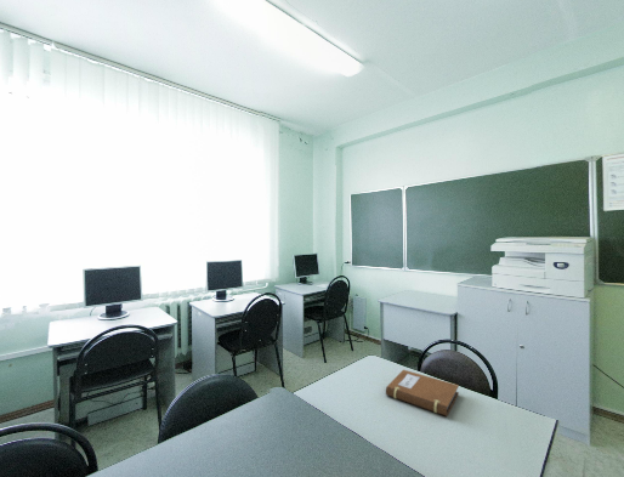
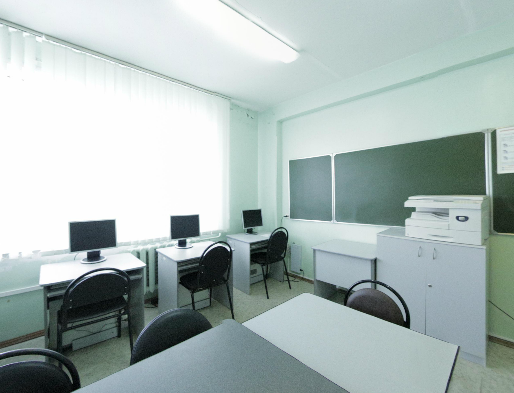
- notebook (420, 390)
